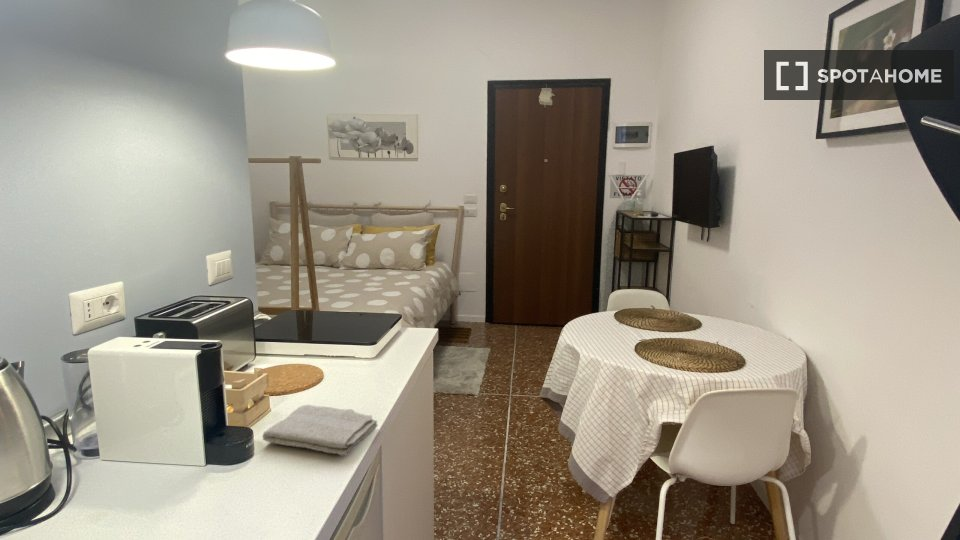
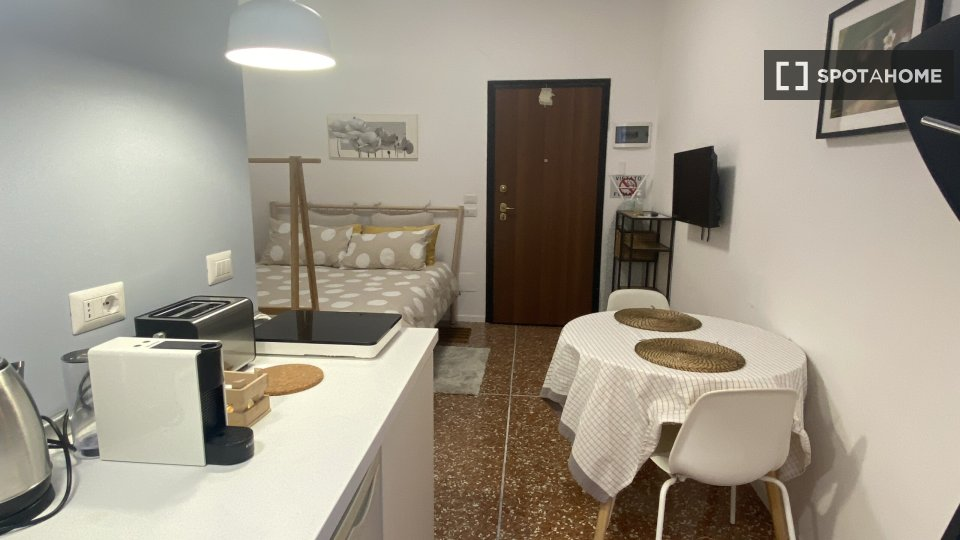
- washcloth (322, 427)
